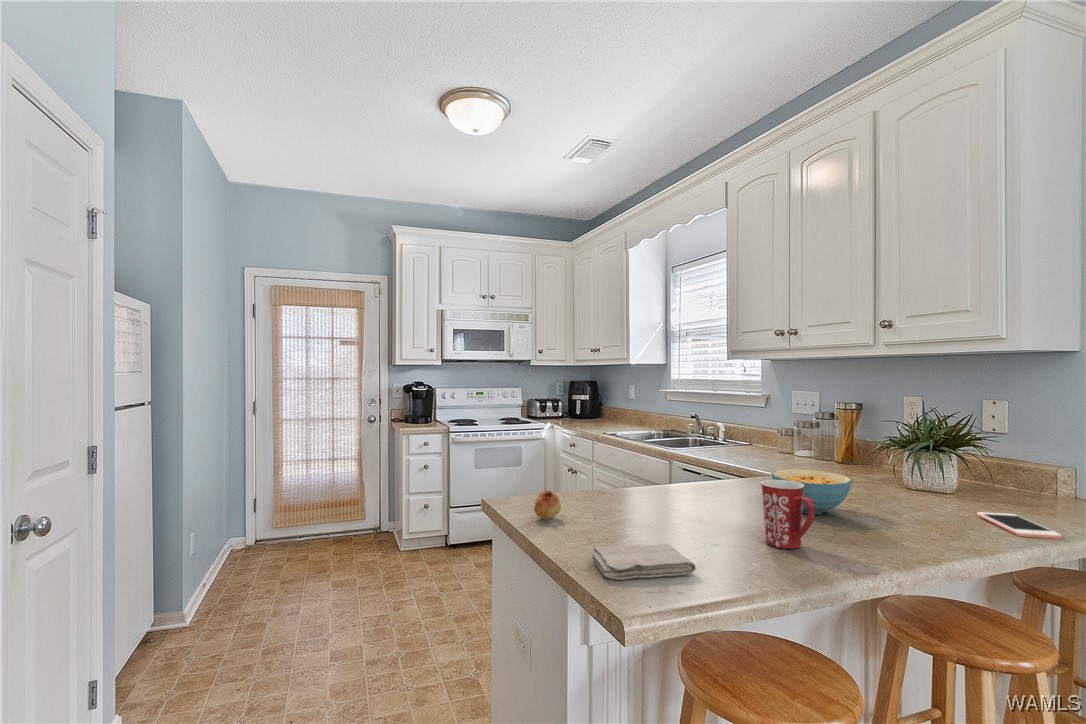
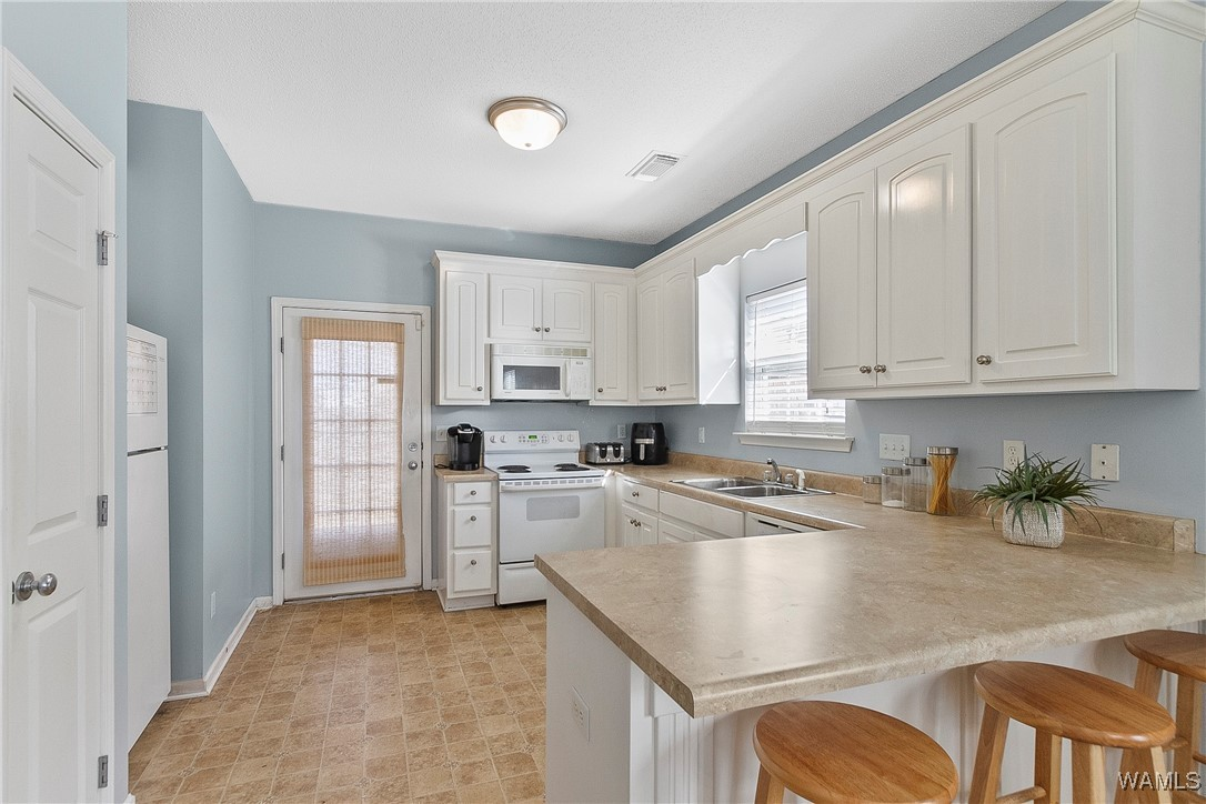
- mug (788, 515)
- washcloth (640, 559)
- cereal bowl (810, 493)
- fruit (547, 503)
- cell phone (1016, 524)
